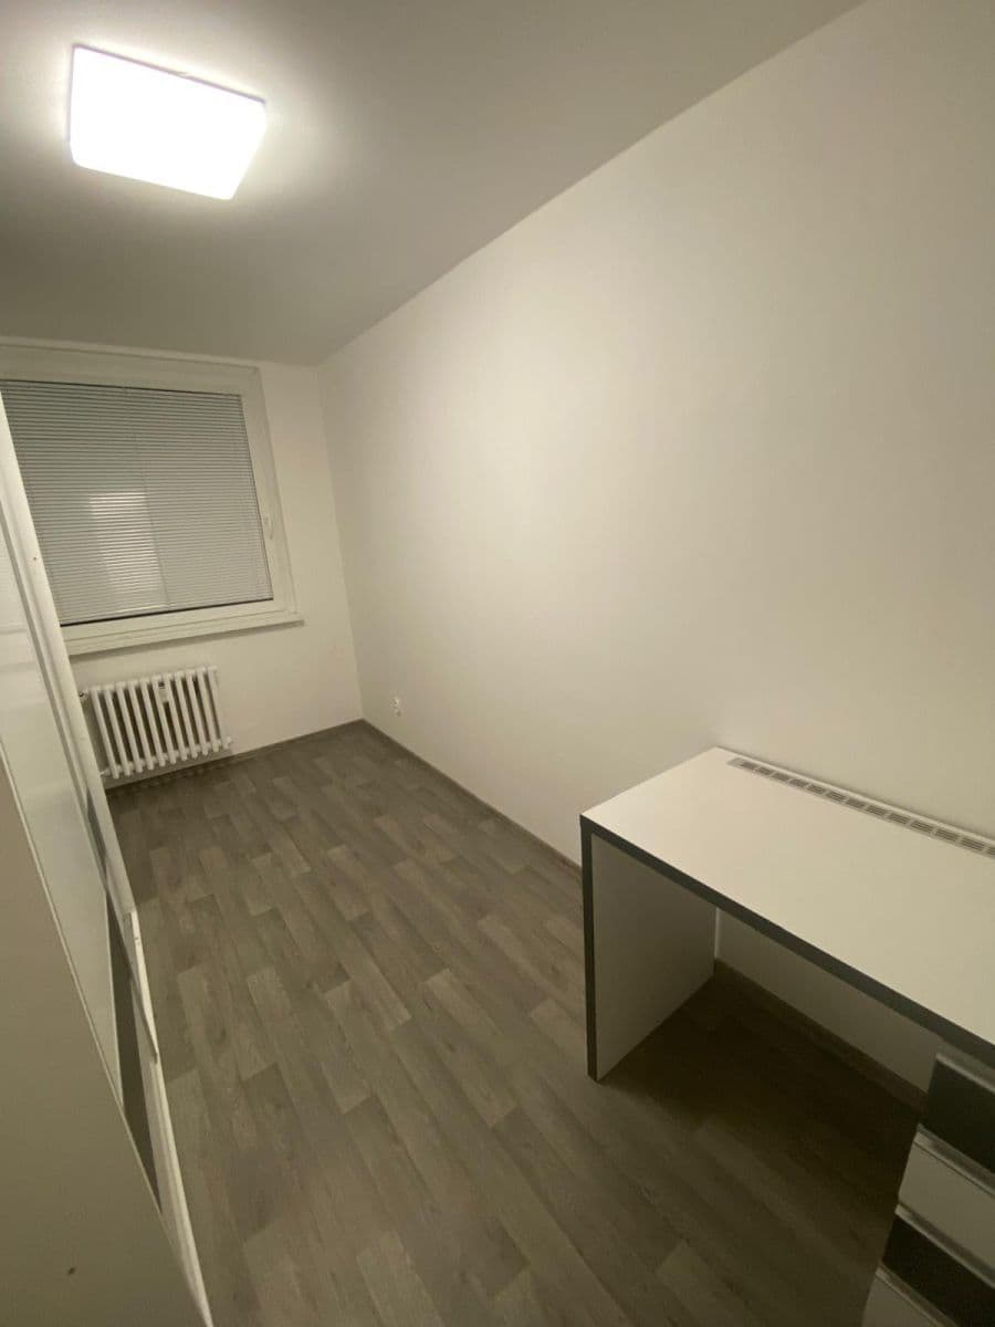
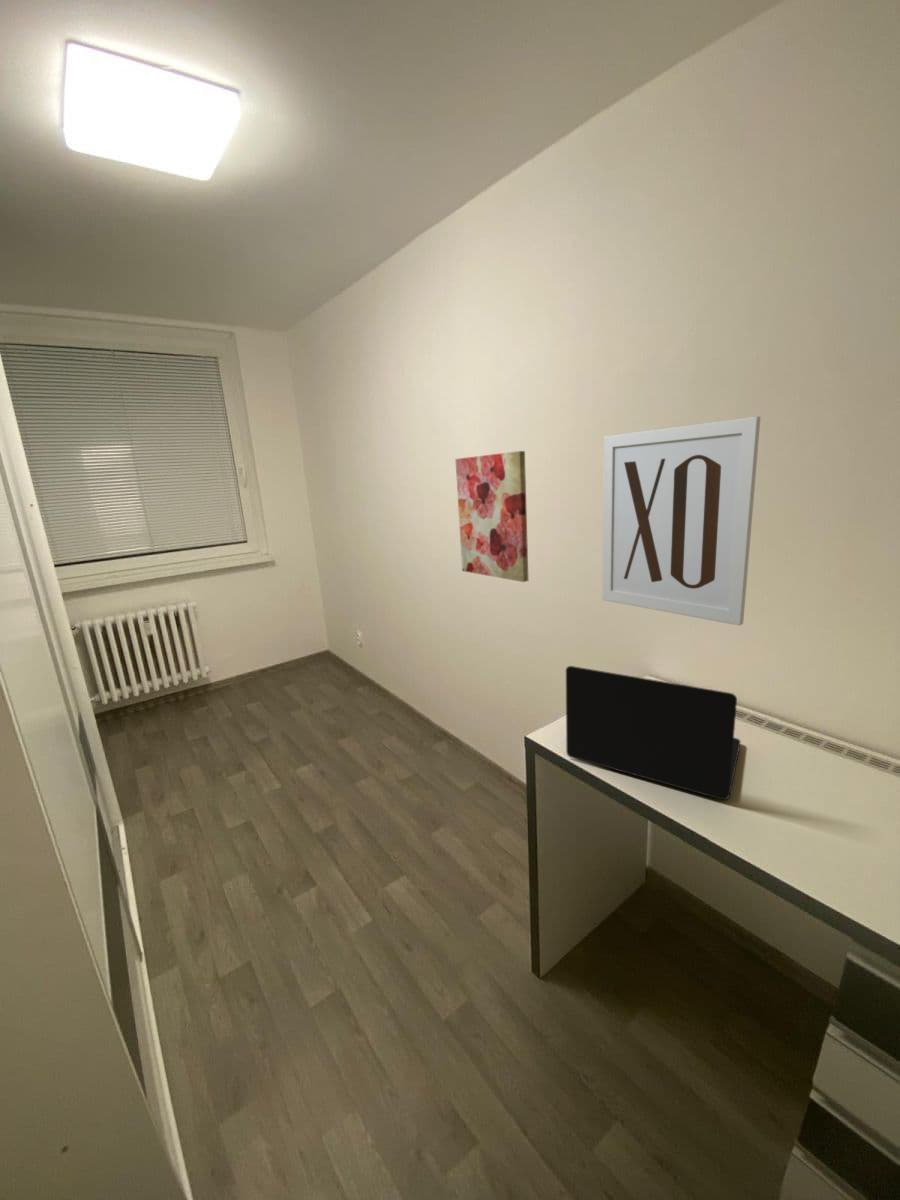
+ laptop (655, 706)
+ wall art (490, 517)
+ wall art (668, 523)
